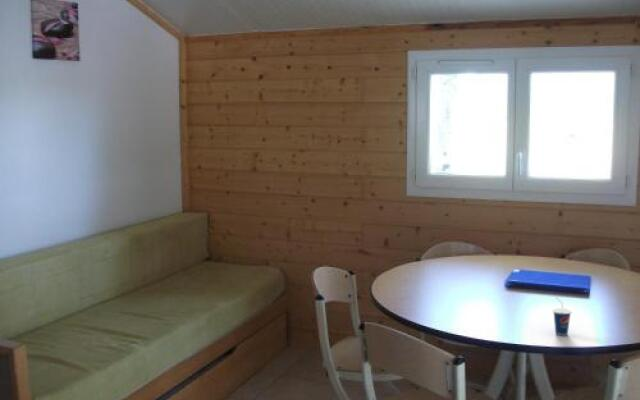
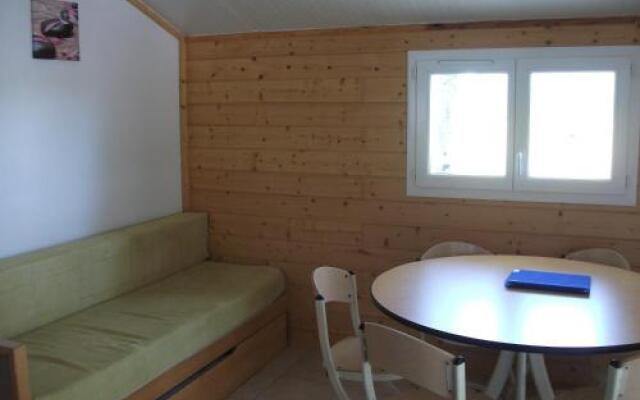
- cup (561, 315)
